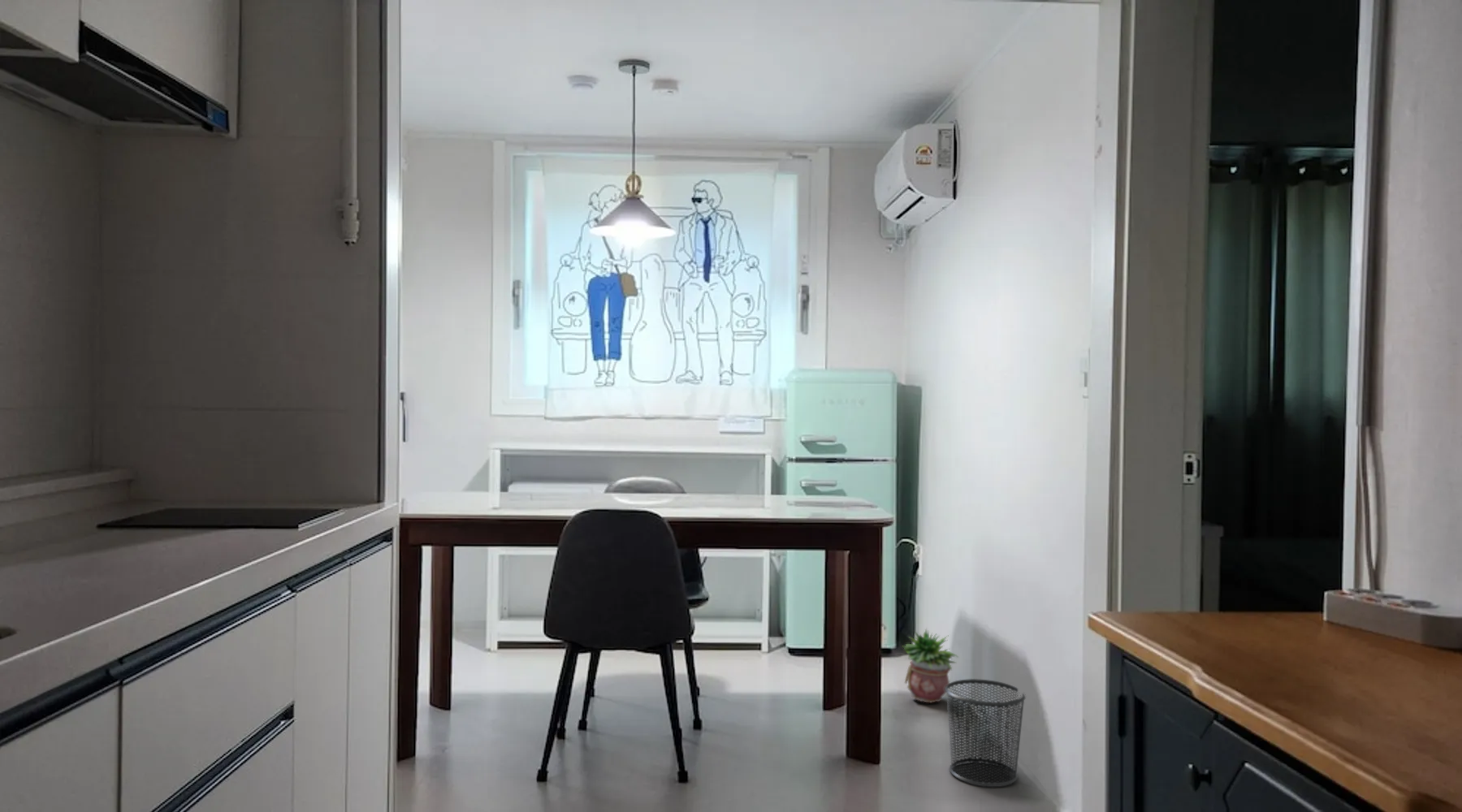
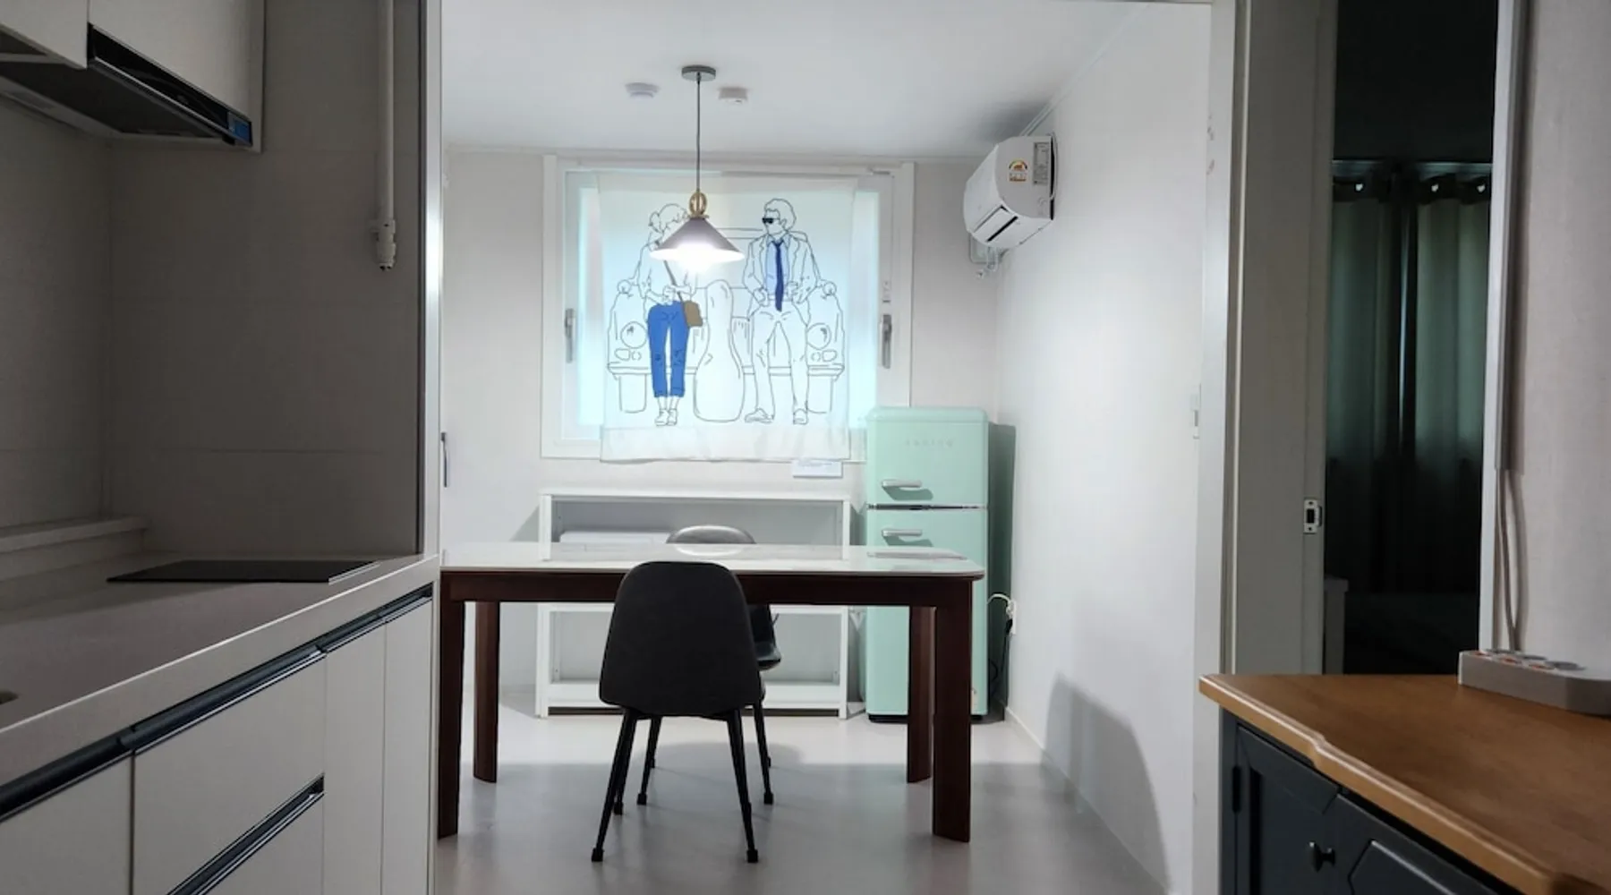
- potted plant (931, 664)
- waste bin (984, 731)
